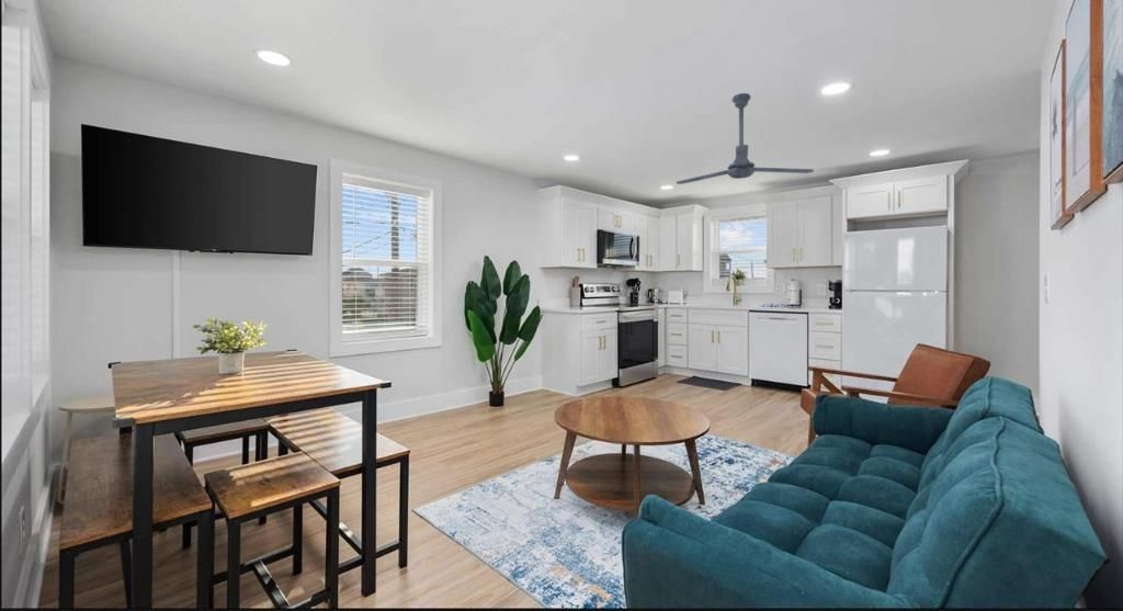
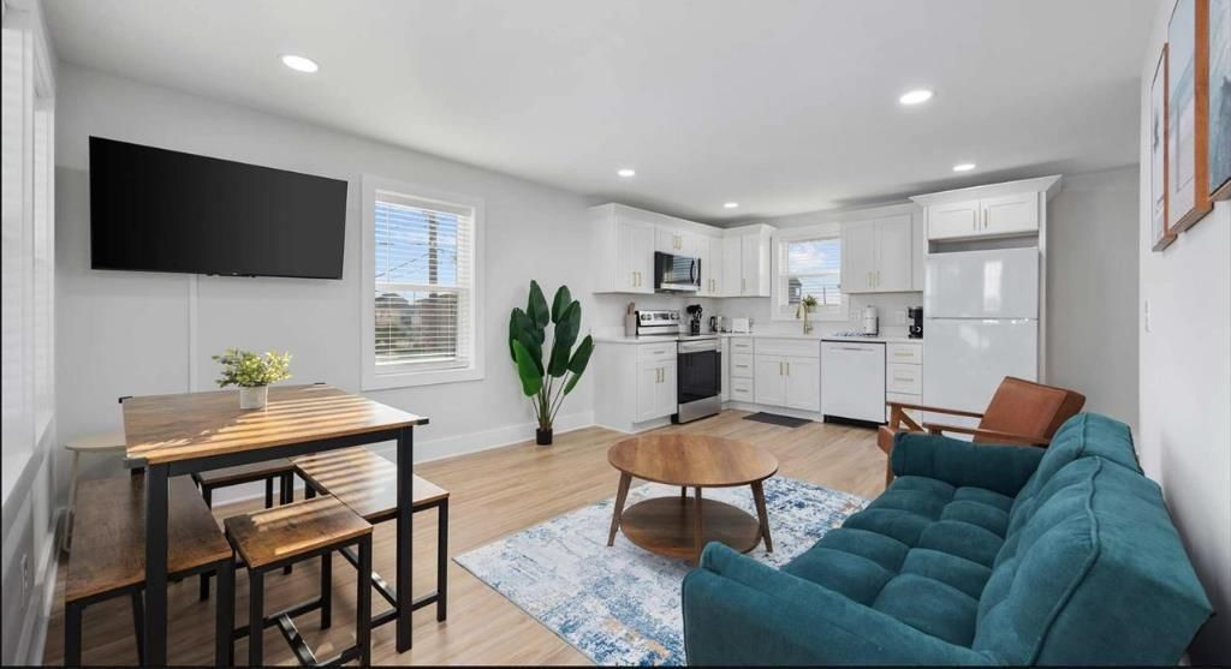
- ceiling fan (741, 129)
